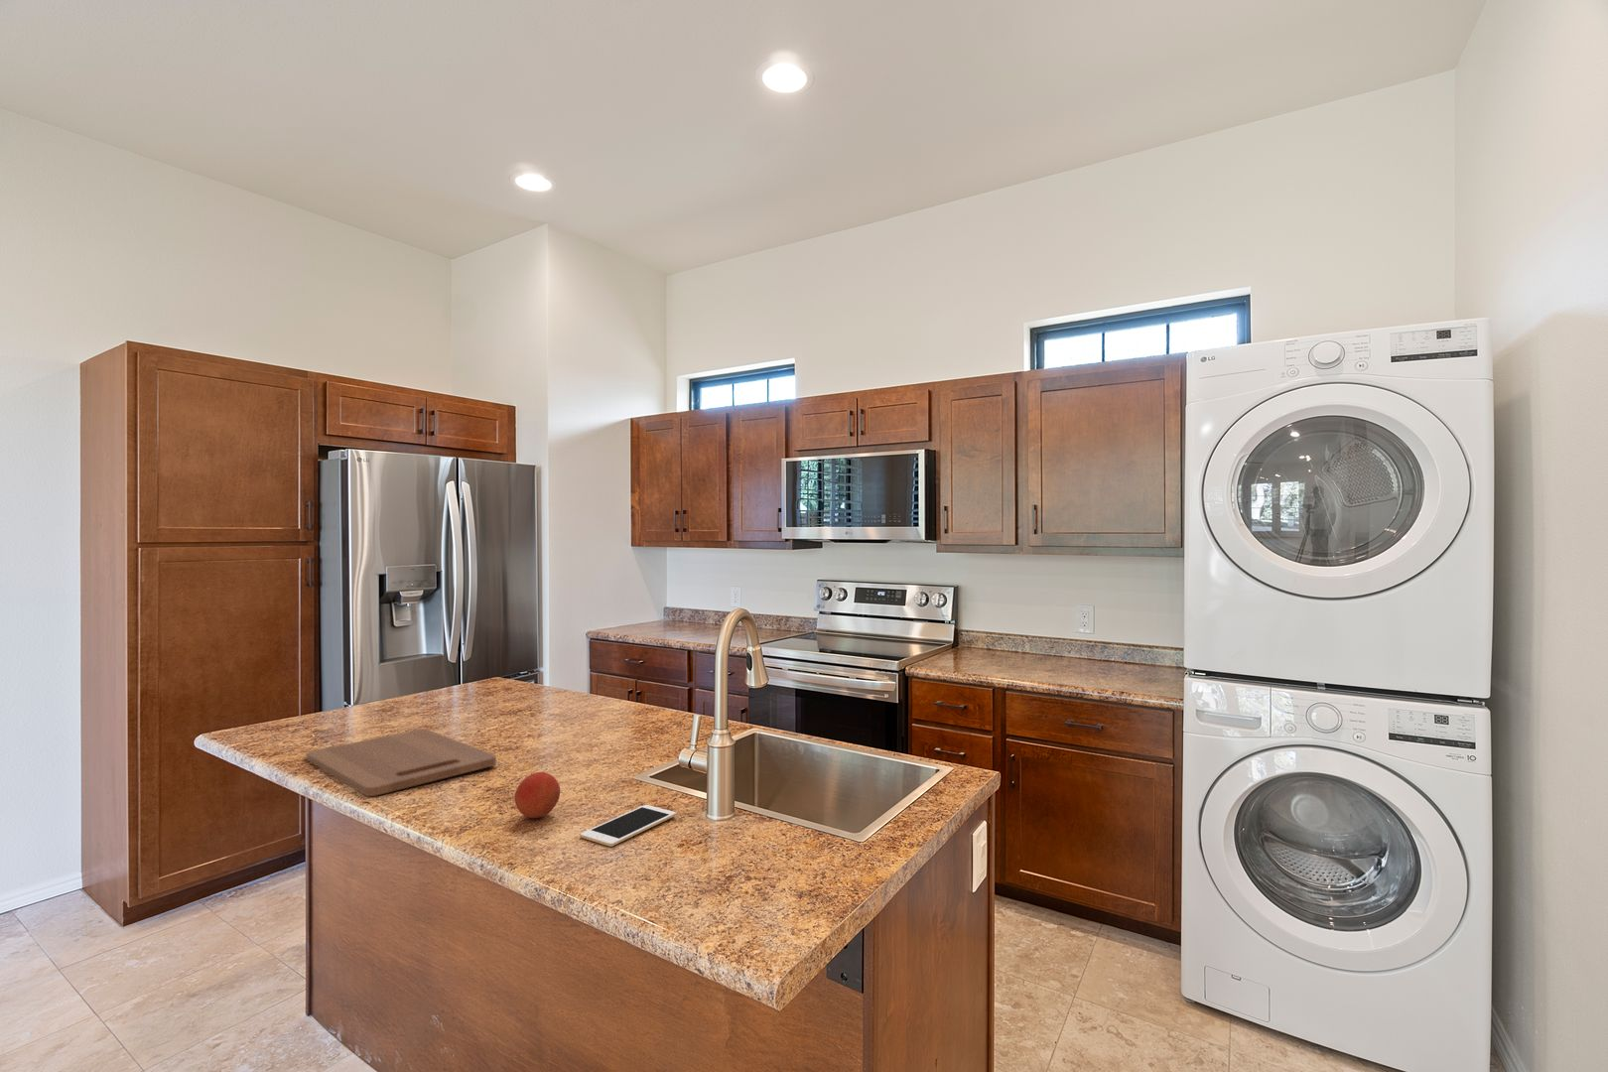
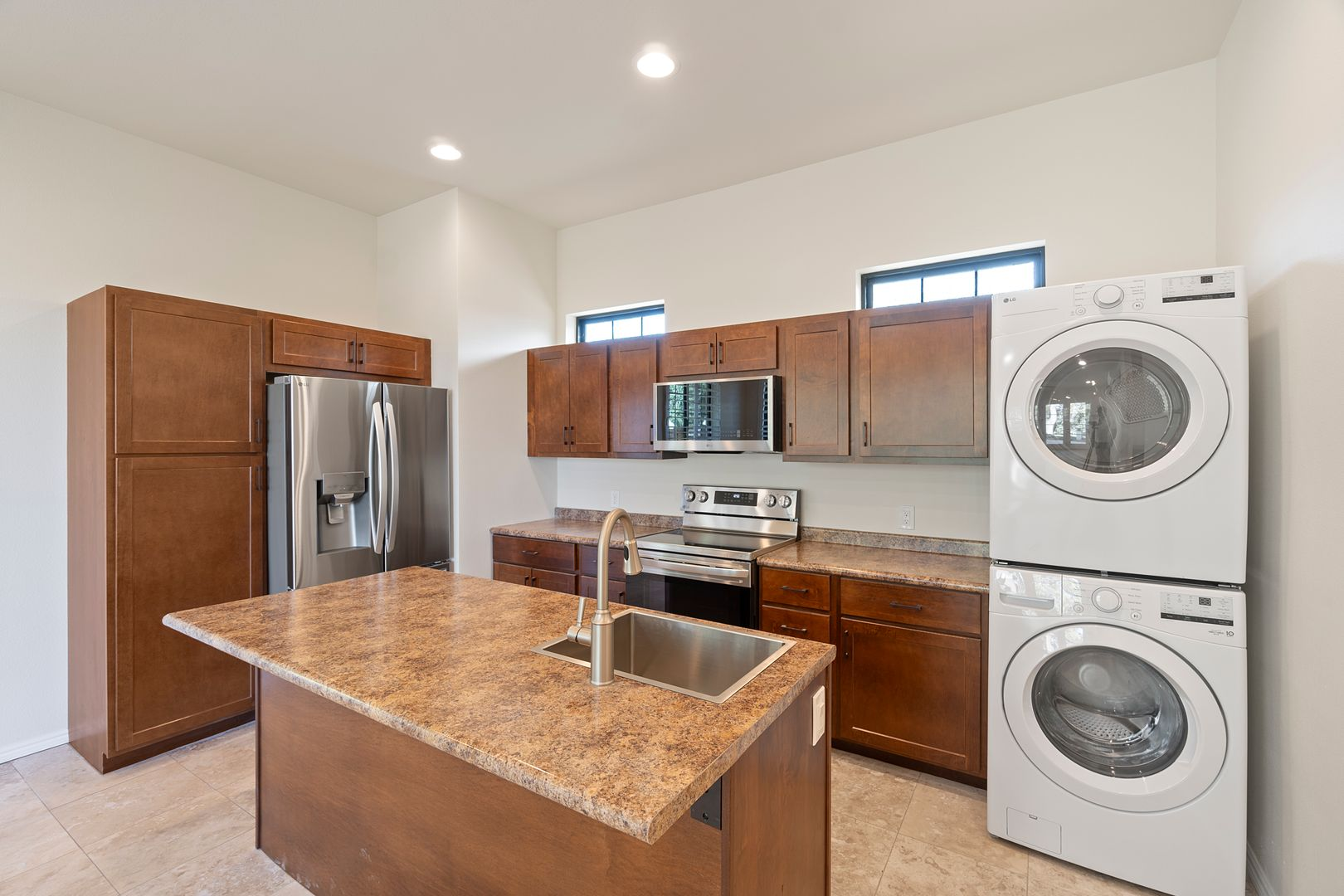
- fruit (537, 794)
- cell phone (629, 824)
- cutting board (400, 757)
